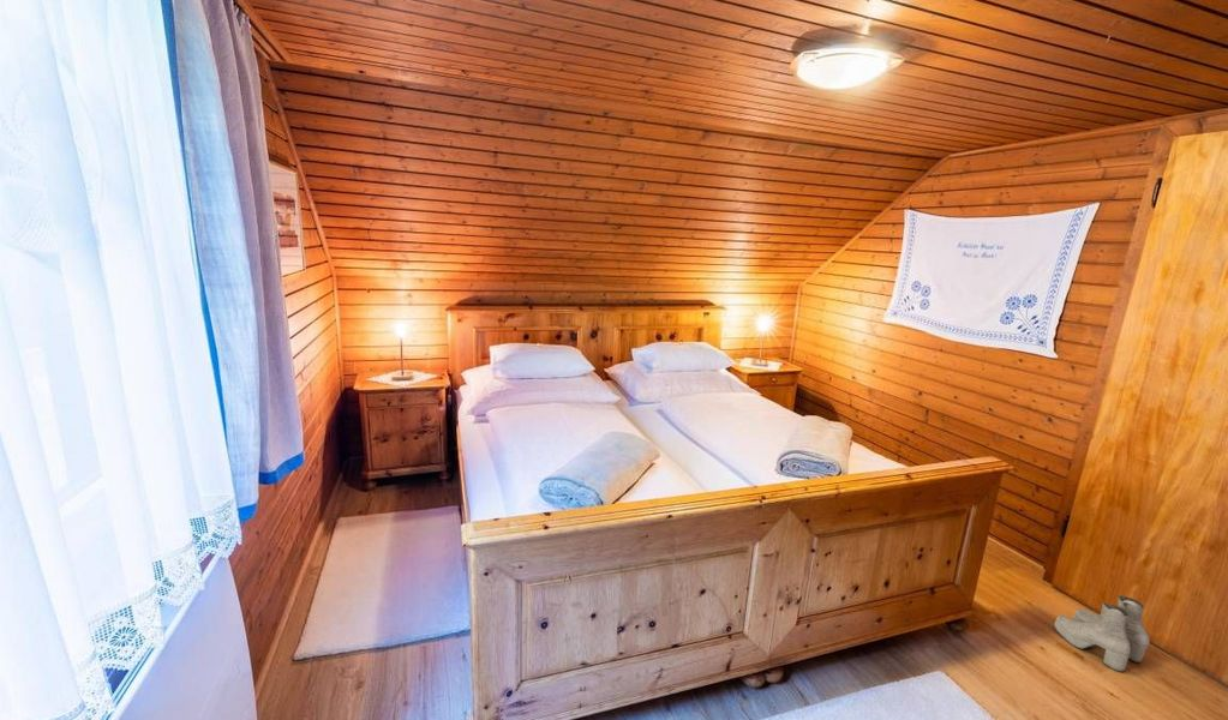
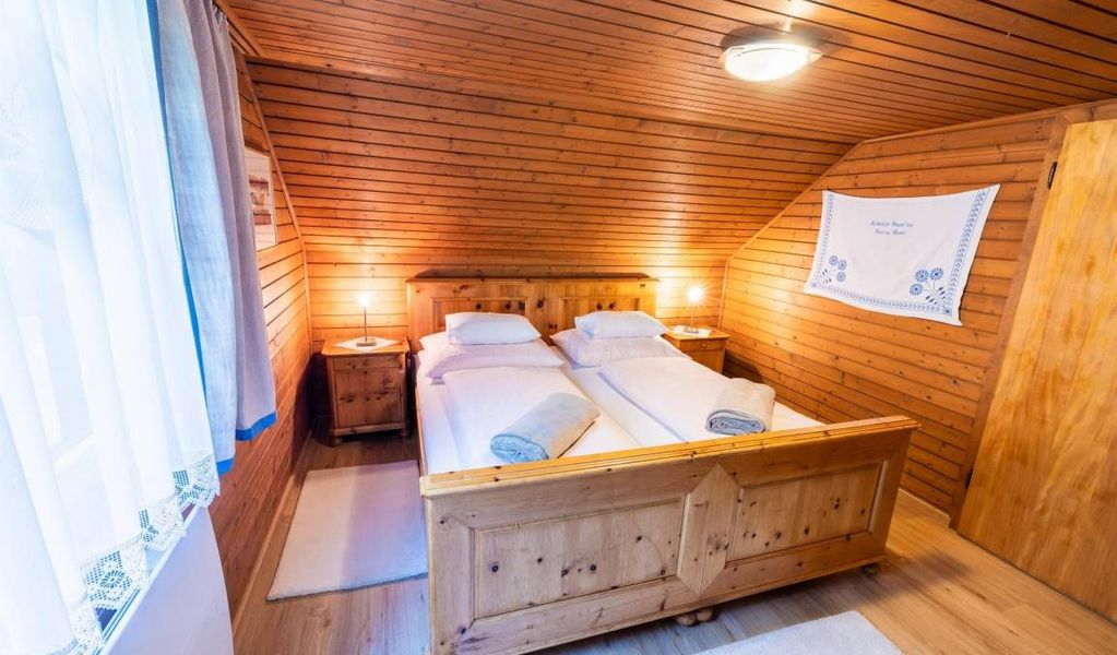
- boots (1103, 620)
